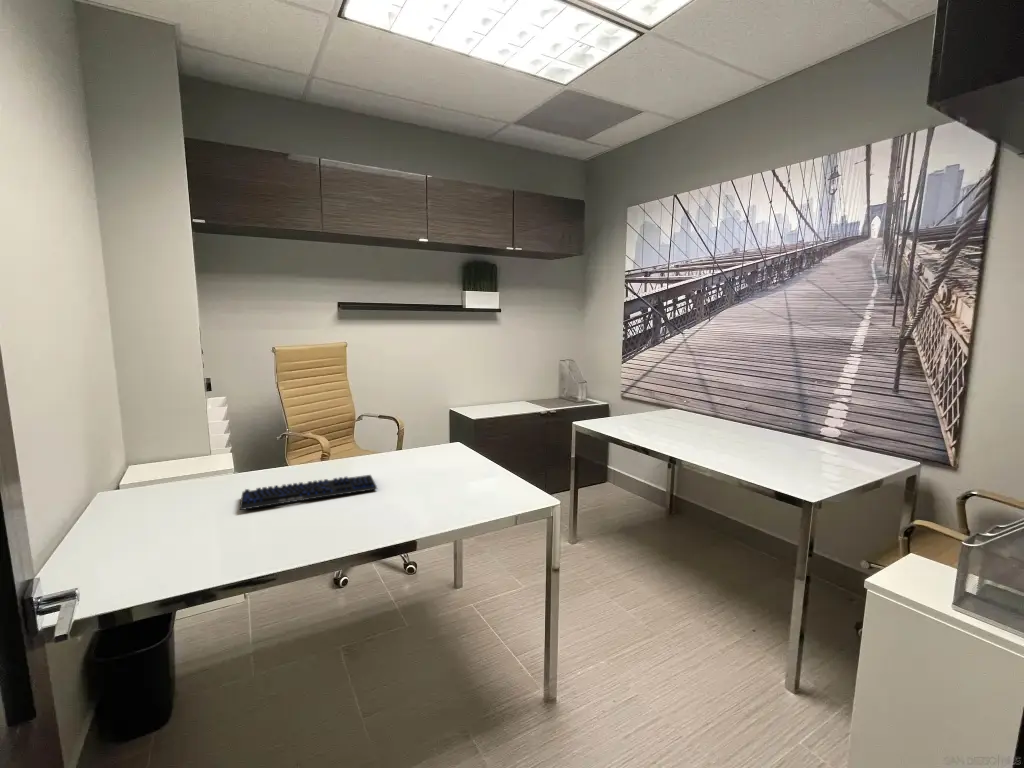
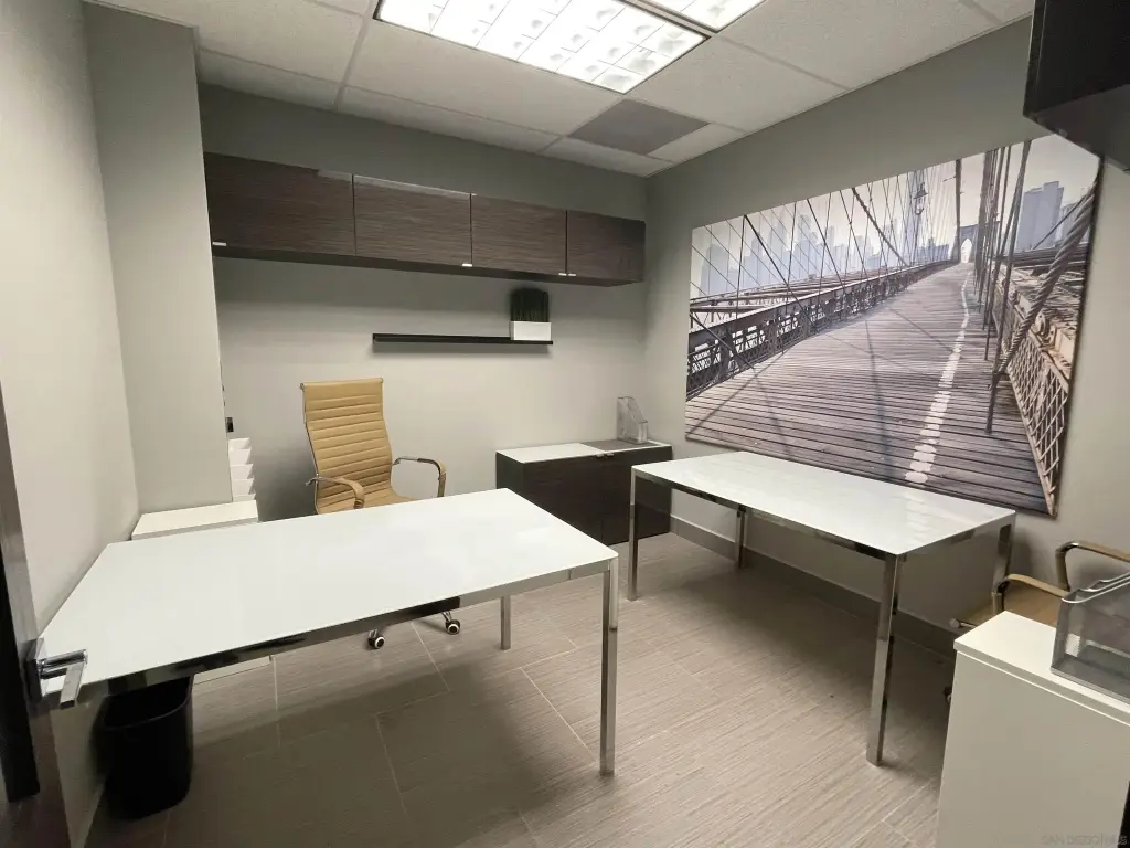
- keyboard (311, 490)
